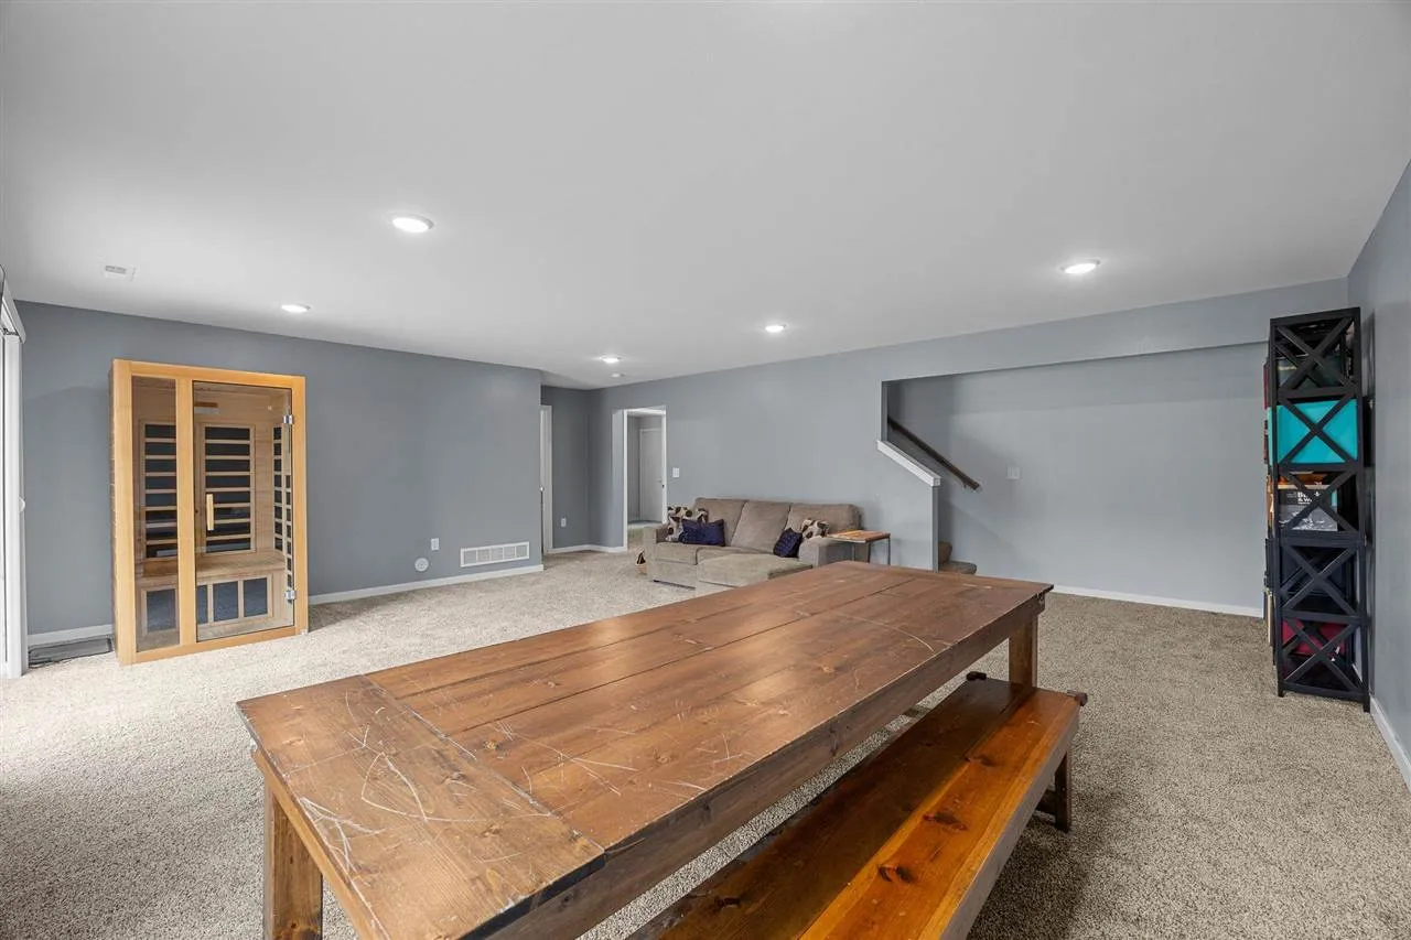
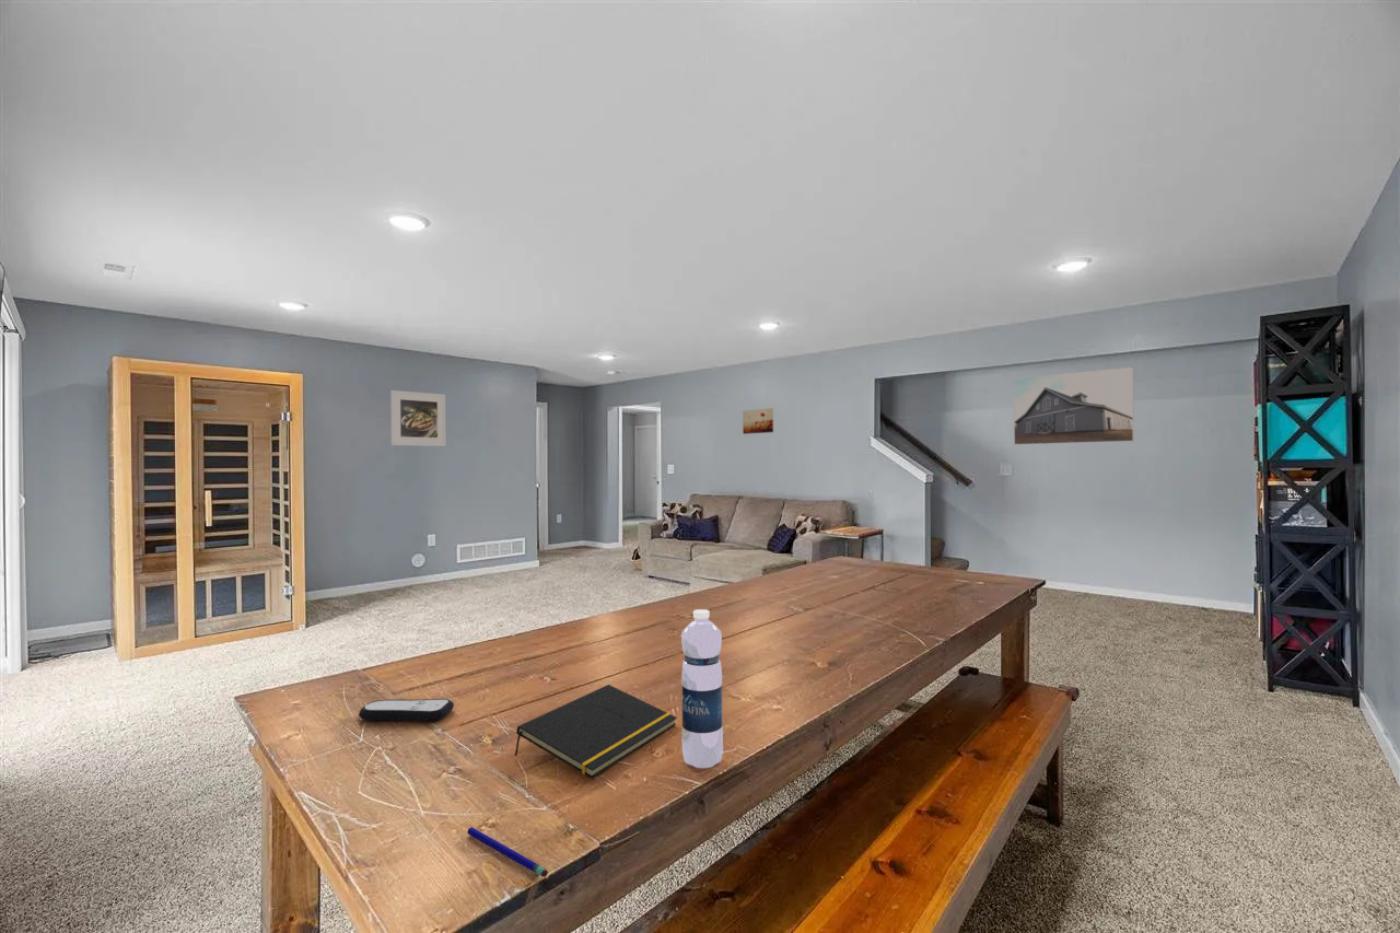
+ notepad (600, 725)
+ water bottle (701, 686)
+ pen (505, 851)
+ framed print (1070, 408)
+ wall art (757, 421)
+ remote control (406, 709)
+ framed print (419, 419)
